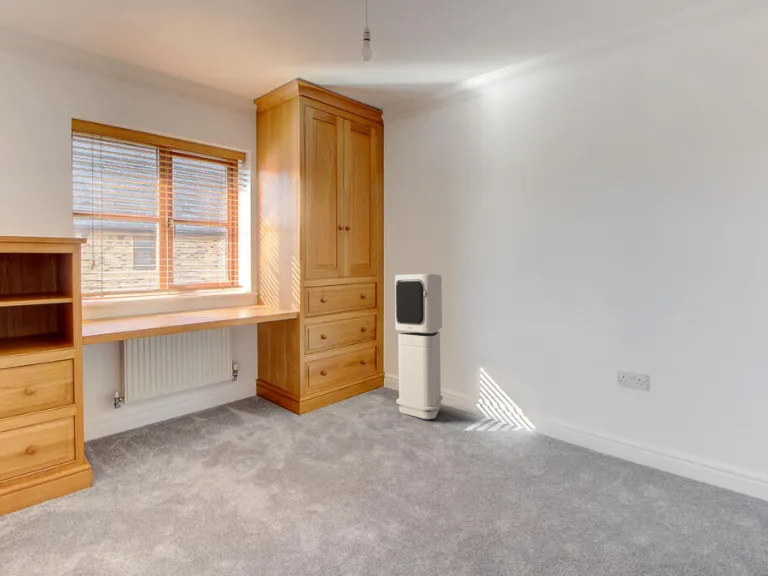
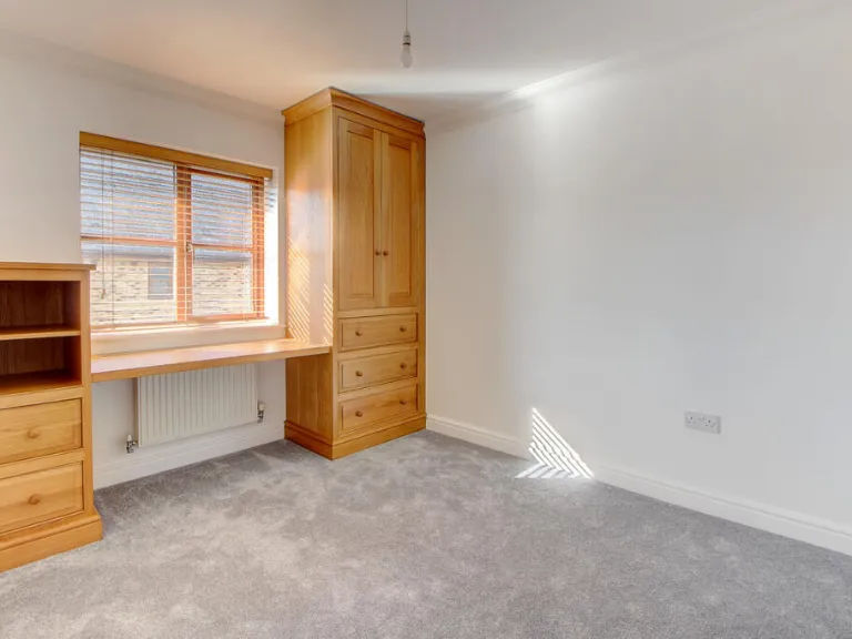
- air purifier (425, 342)
